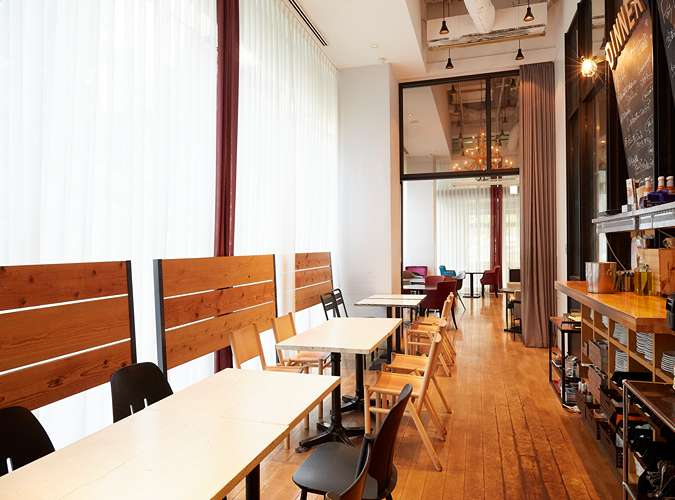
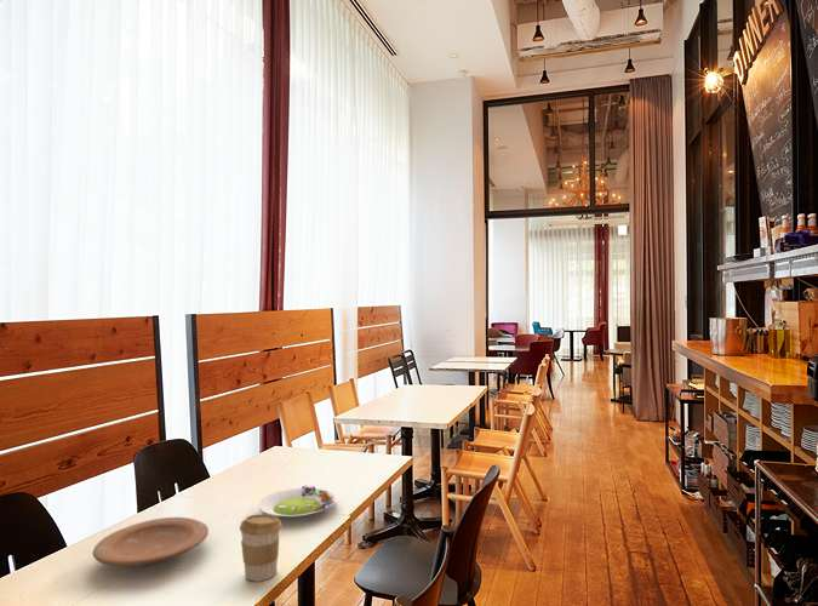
+ salad plate (297, 503)
+ coffee cup (261, 544)
+ plate (153, 545)
